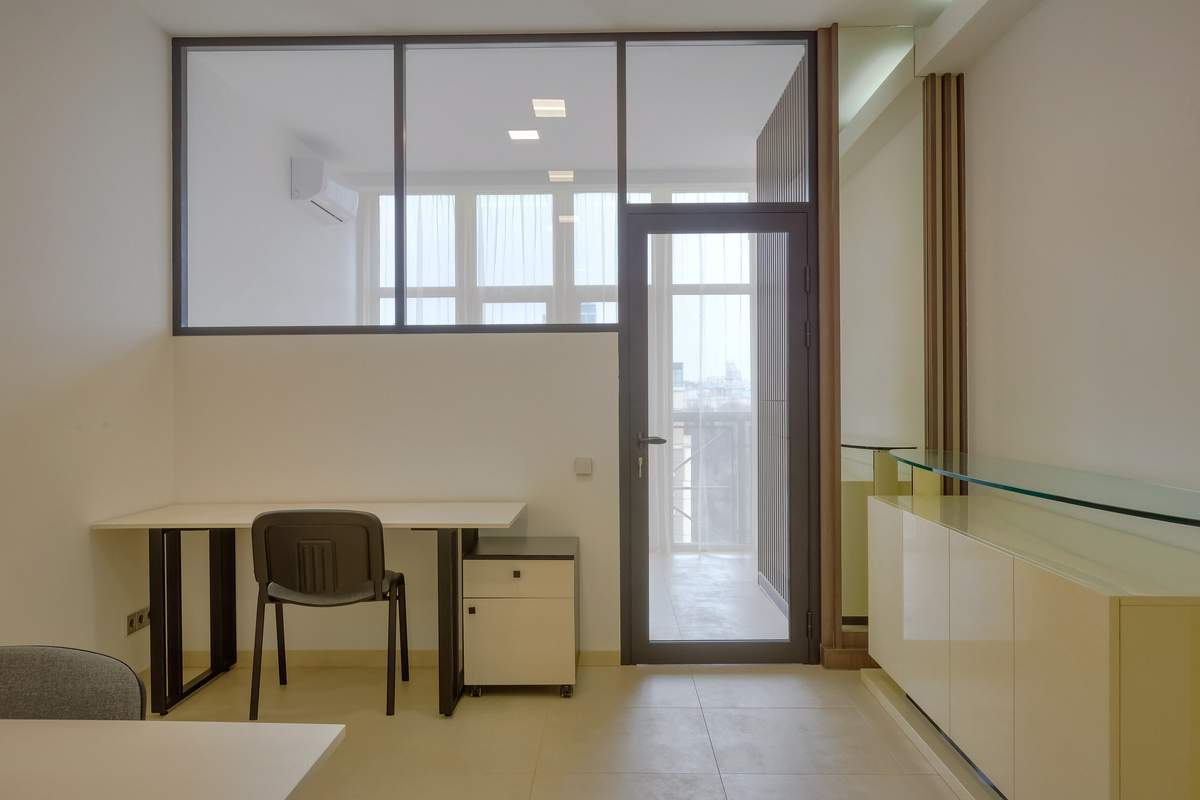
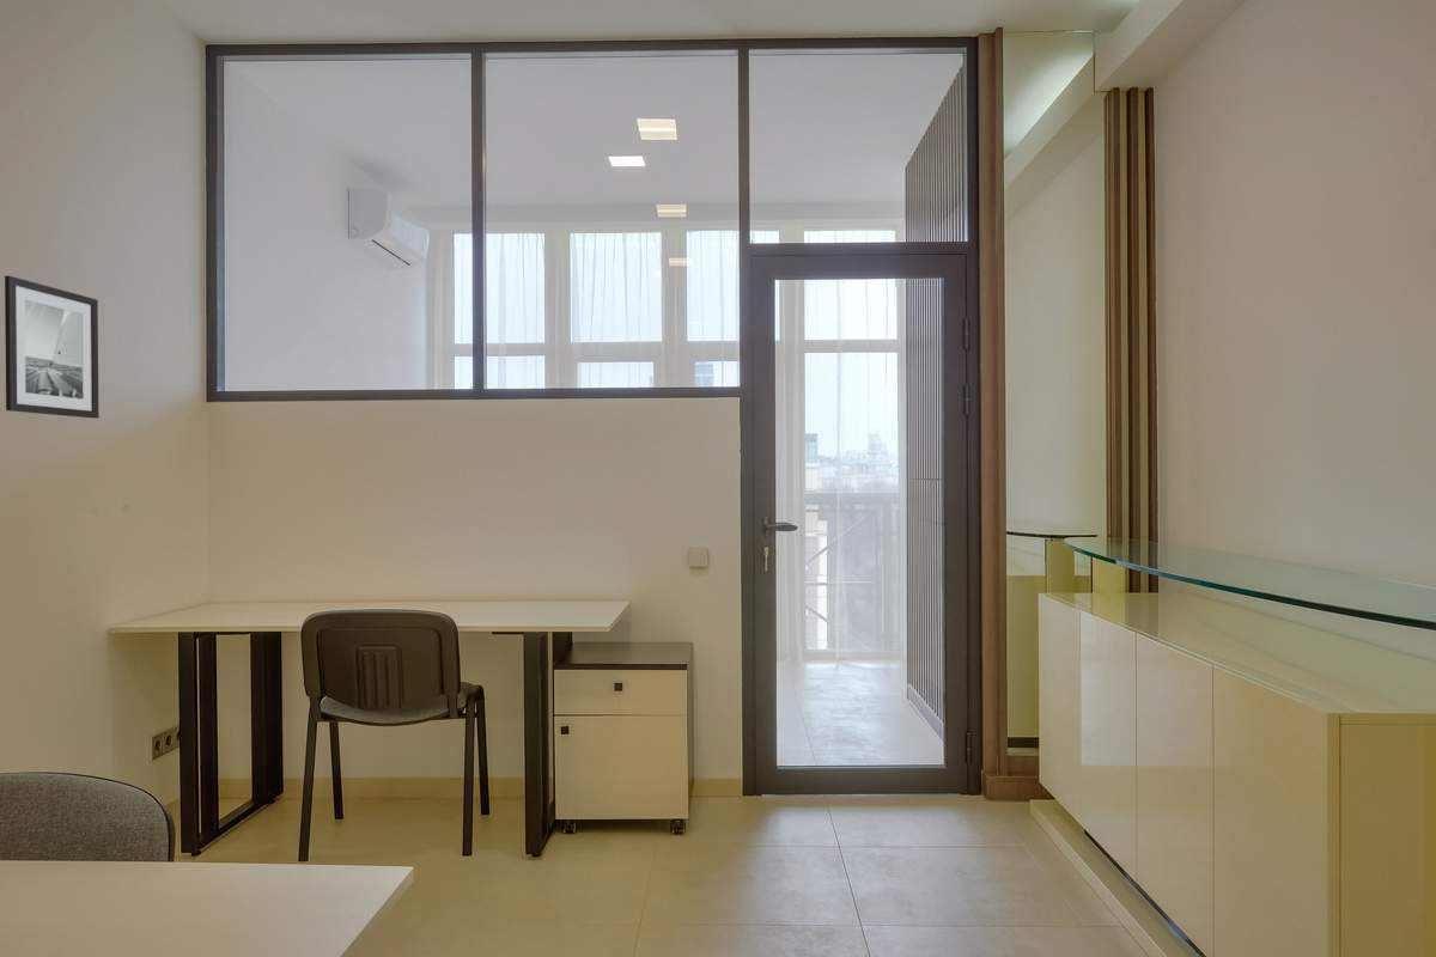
+ wall art (54, 351)
